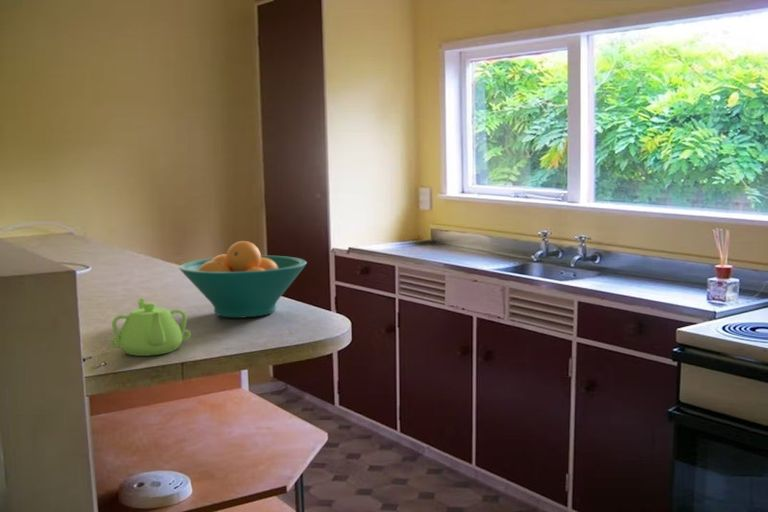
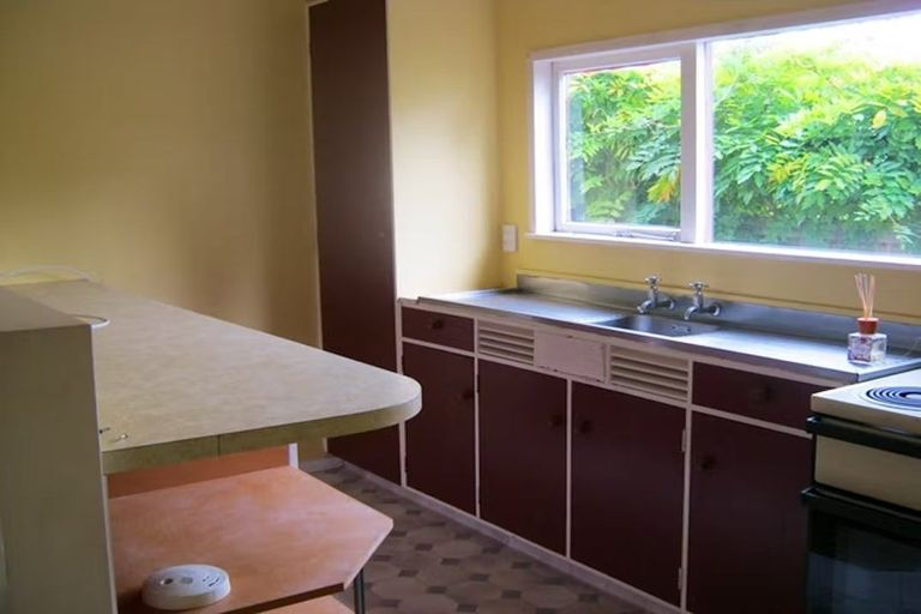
- fruit bowl (243, 277)
- teapot (150, 326)
